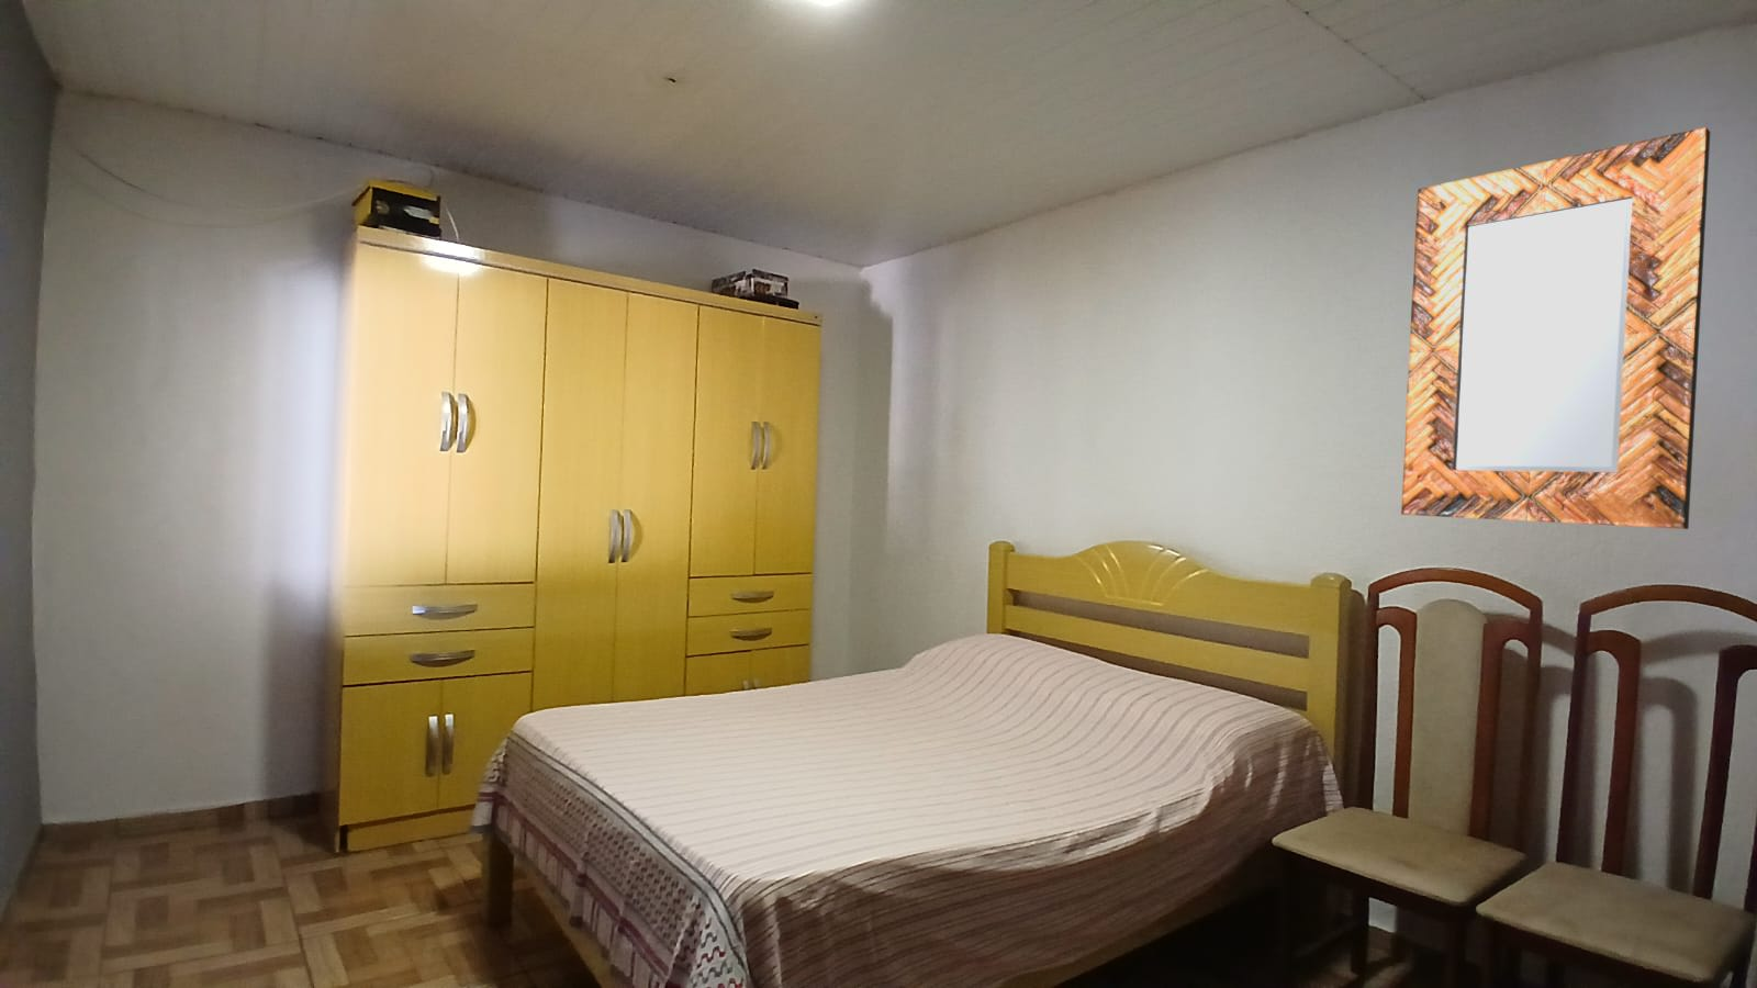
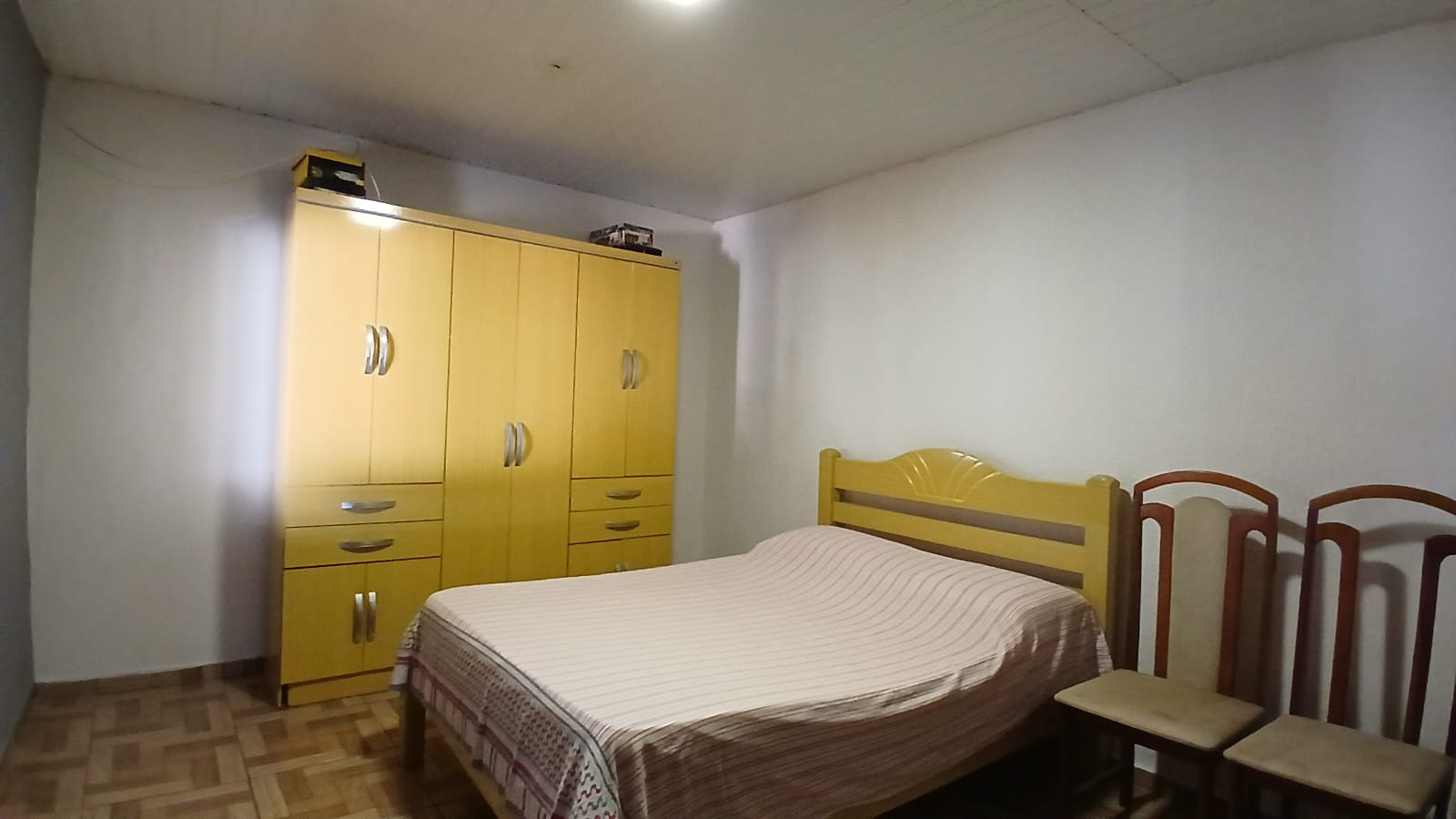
- home mirror (1540, 341)
